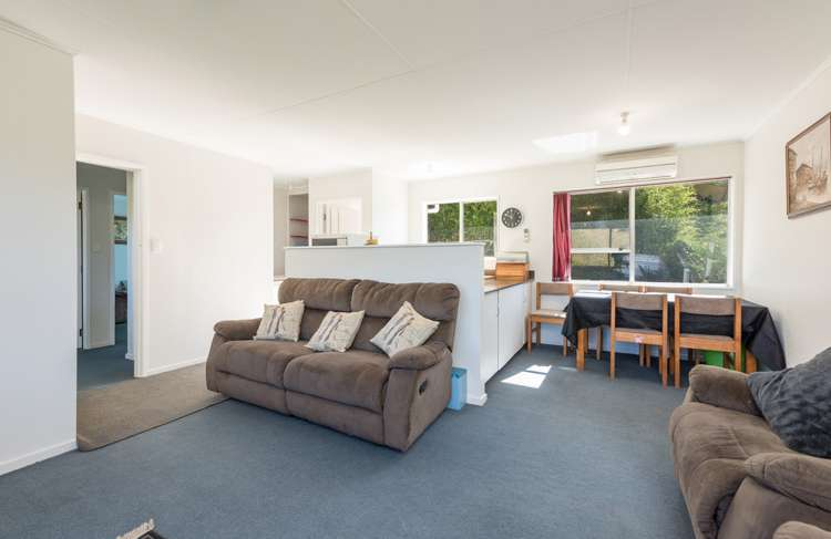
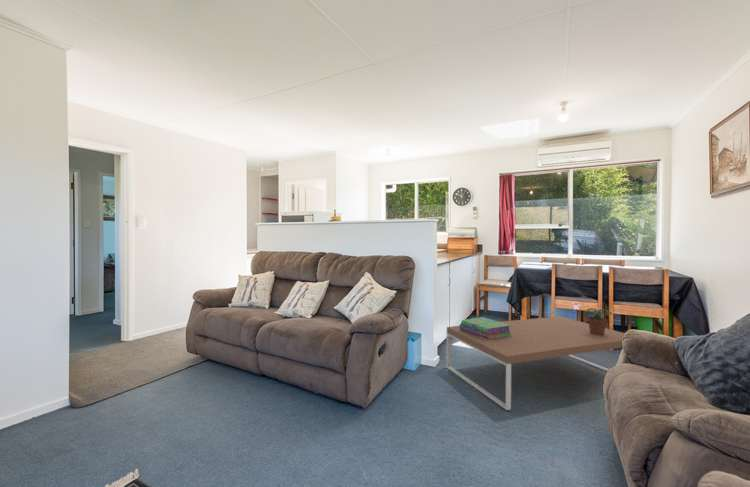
+ potted plant (597, 321)
+ stack of books (485, 327)
+ coffee table (538, 353)
